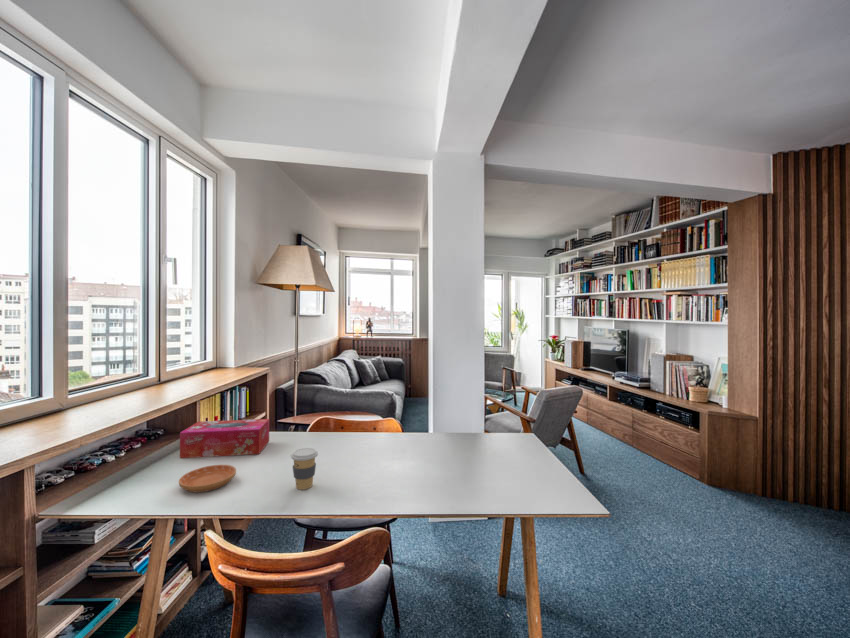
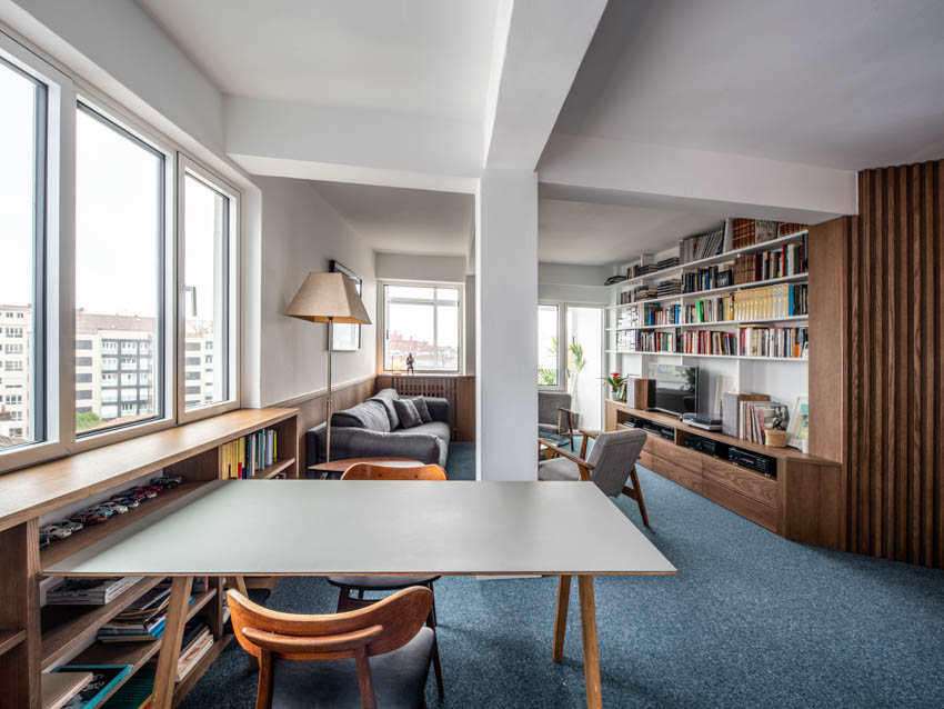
- coffee cup (304, 468)
- saucer (208, 478)
- tissue box (227, 437)
